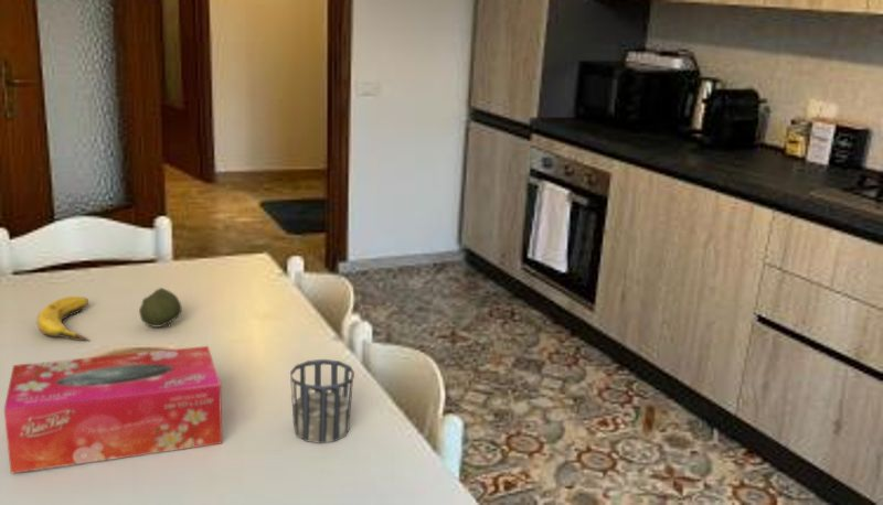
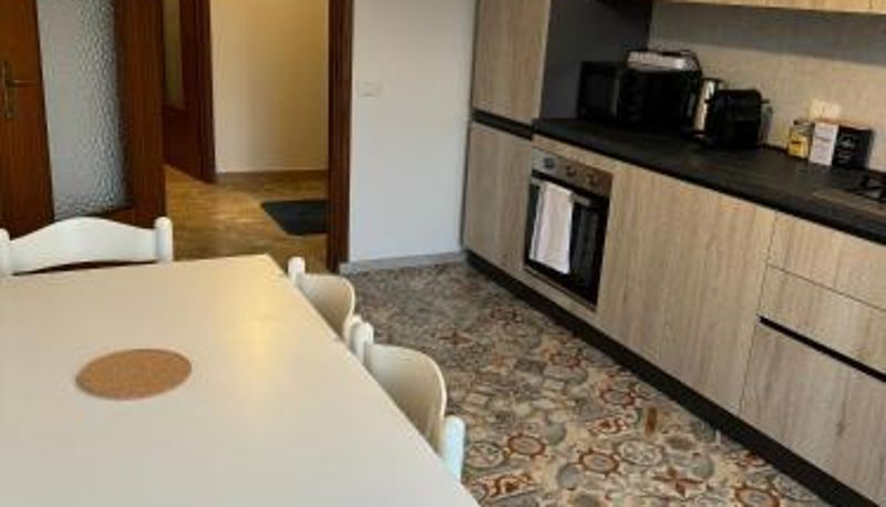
- fruit (160, 308)
- cup (321, 400)
- banana (64, 318)
- tissue box (117, 404)
